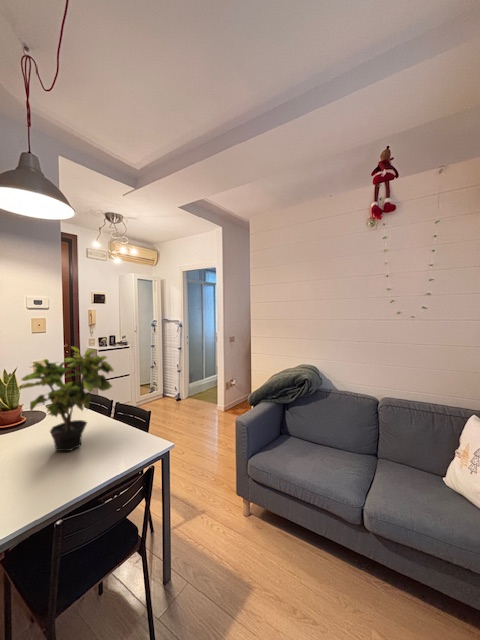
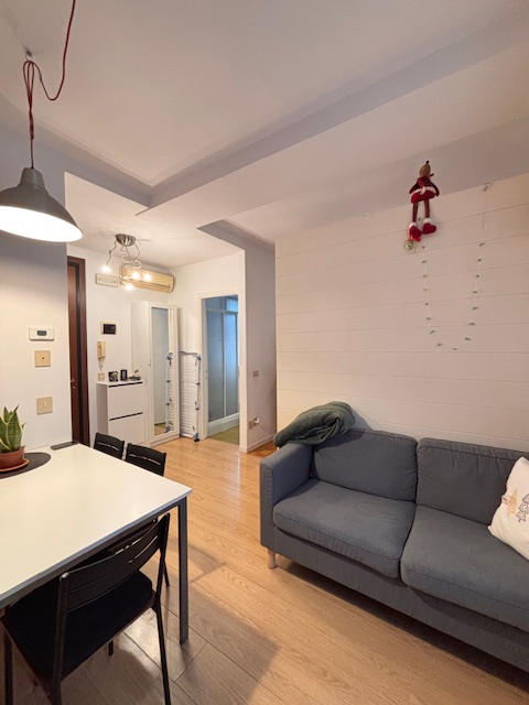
- potted plant (73, 396)
